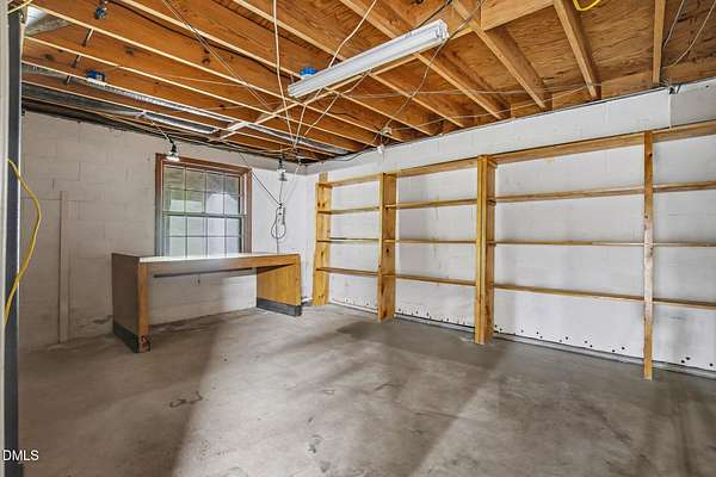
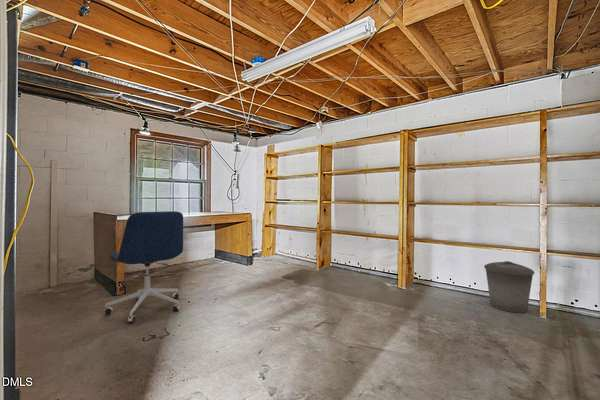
+ office chair (147, 259)
+ trash can (508, 284)
